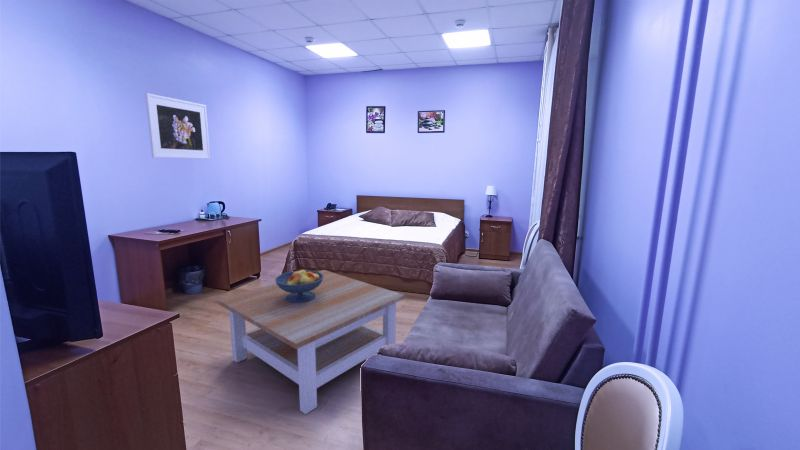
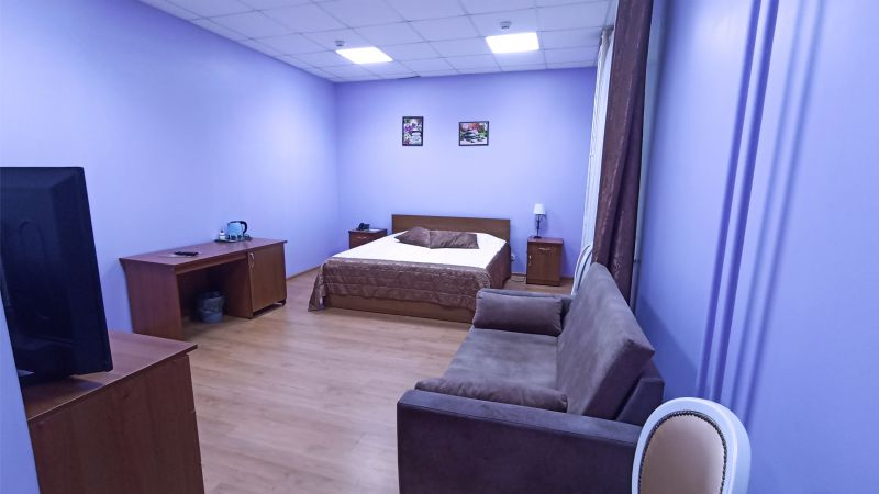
- fruit bowl (300, 283)
- coffee table (314, 328)
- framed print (181, 129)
